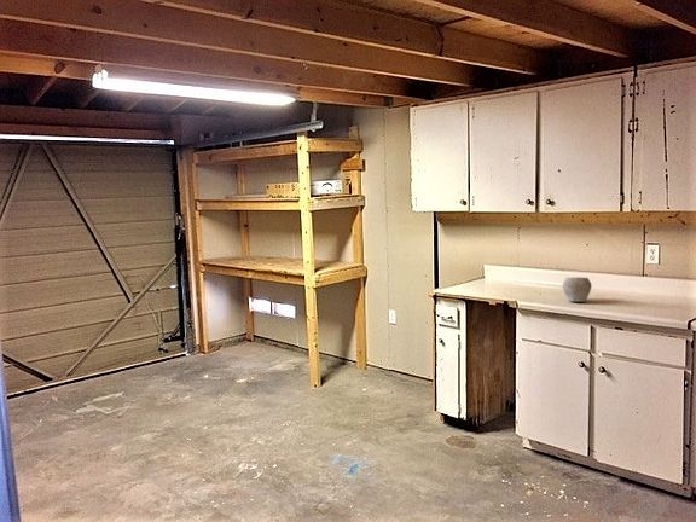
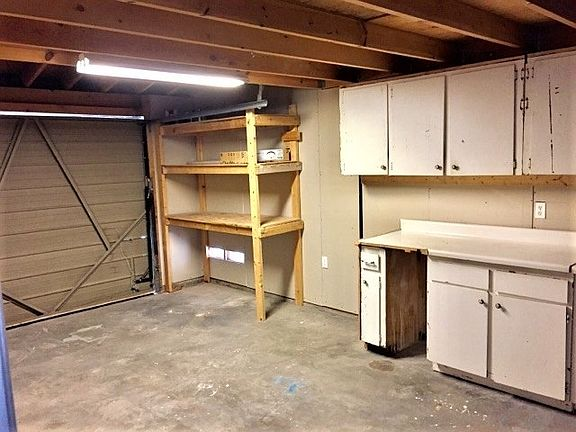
- bowl (576, 289)
